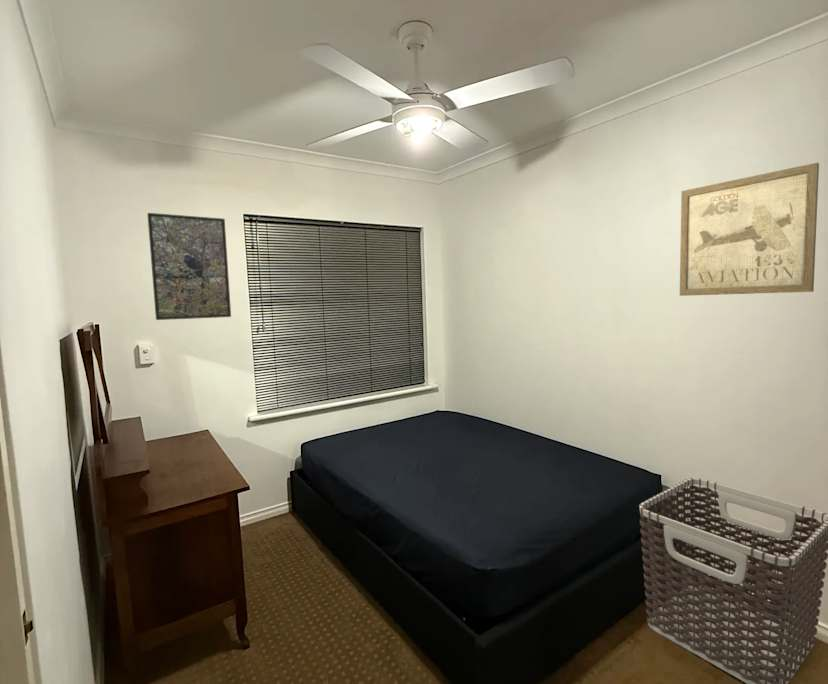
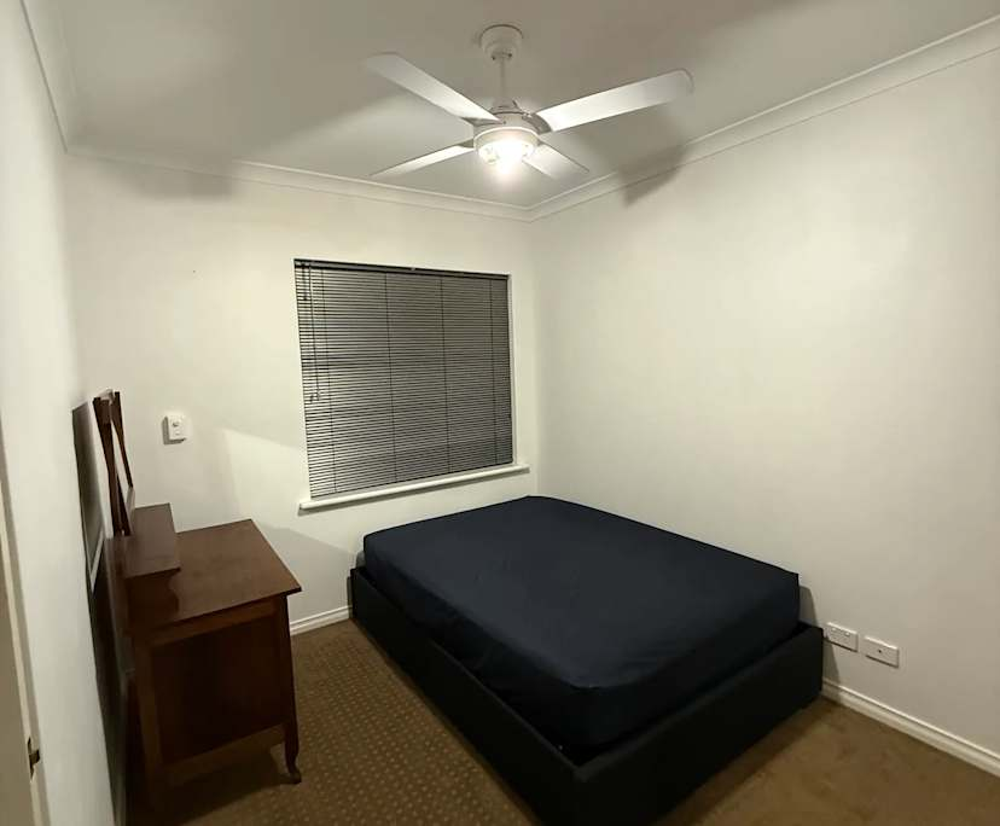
- clothes hamper (729, 572)
- wall art (741, 236)
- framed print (191, 267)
